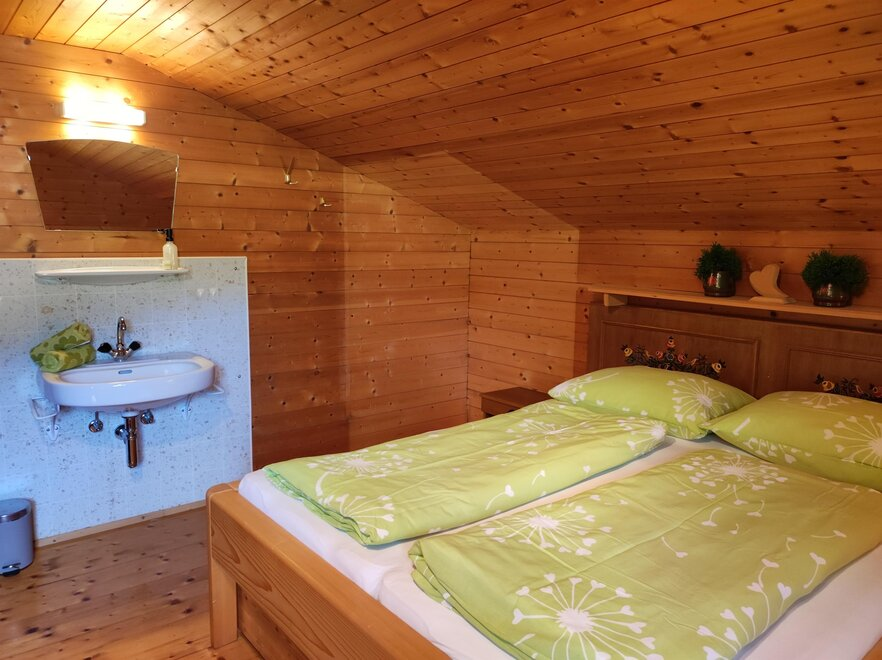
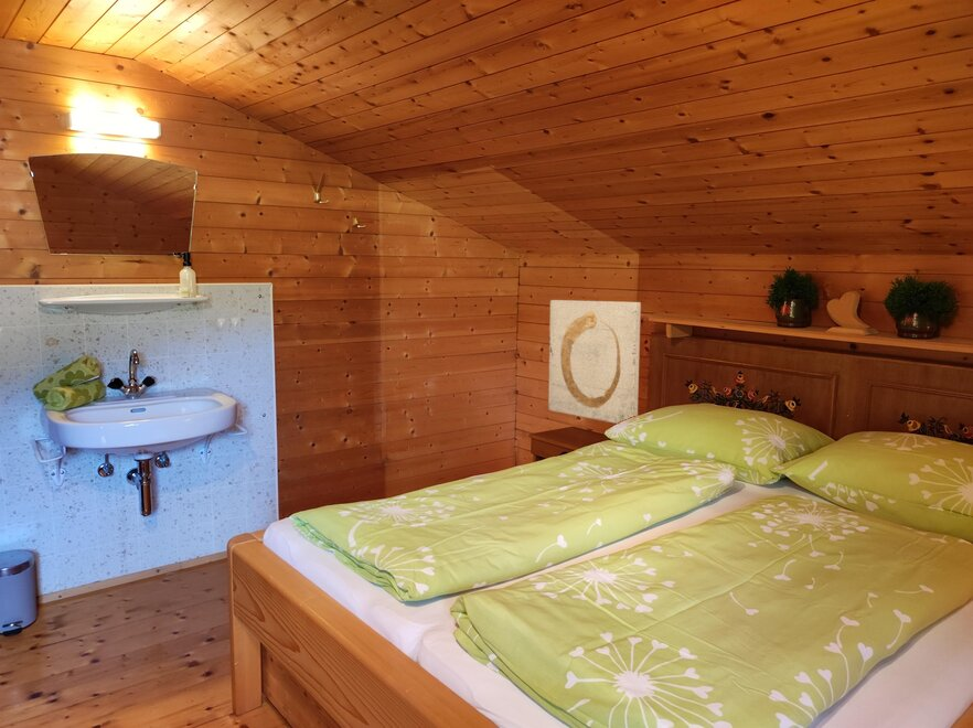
+ wall art (591, 360)
